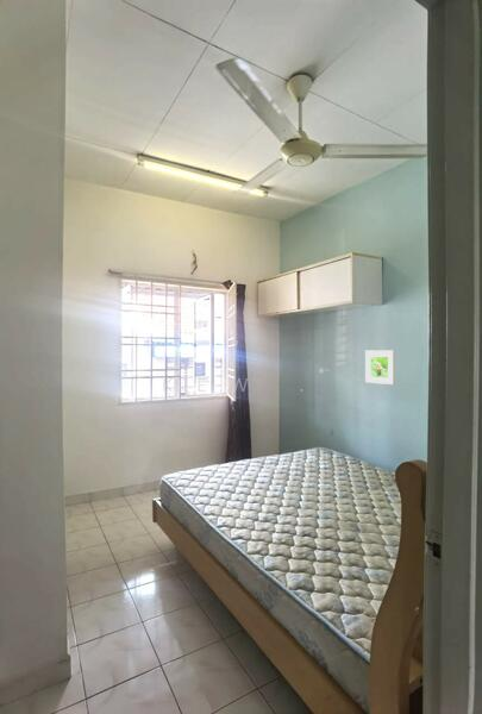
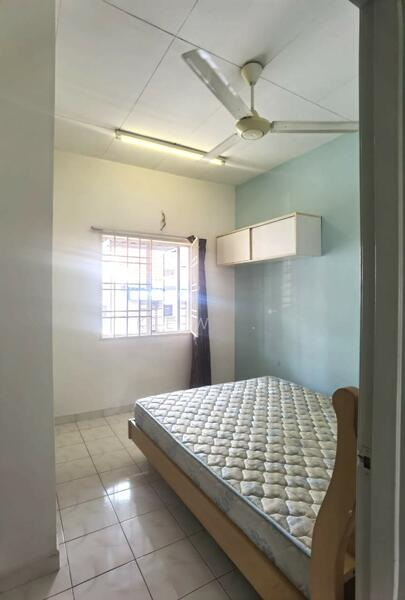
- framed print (378, 367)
